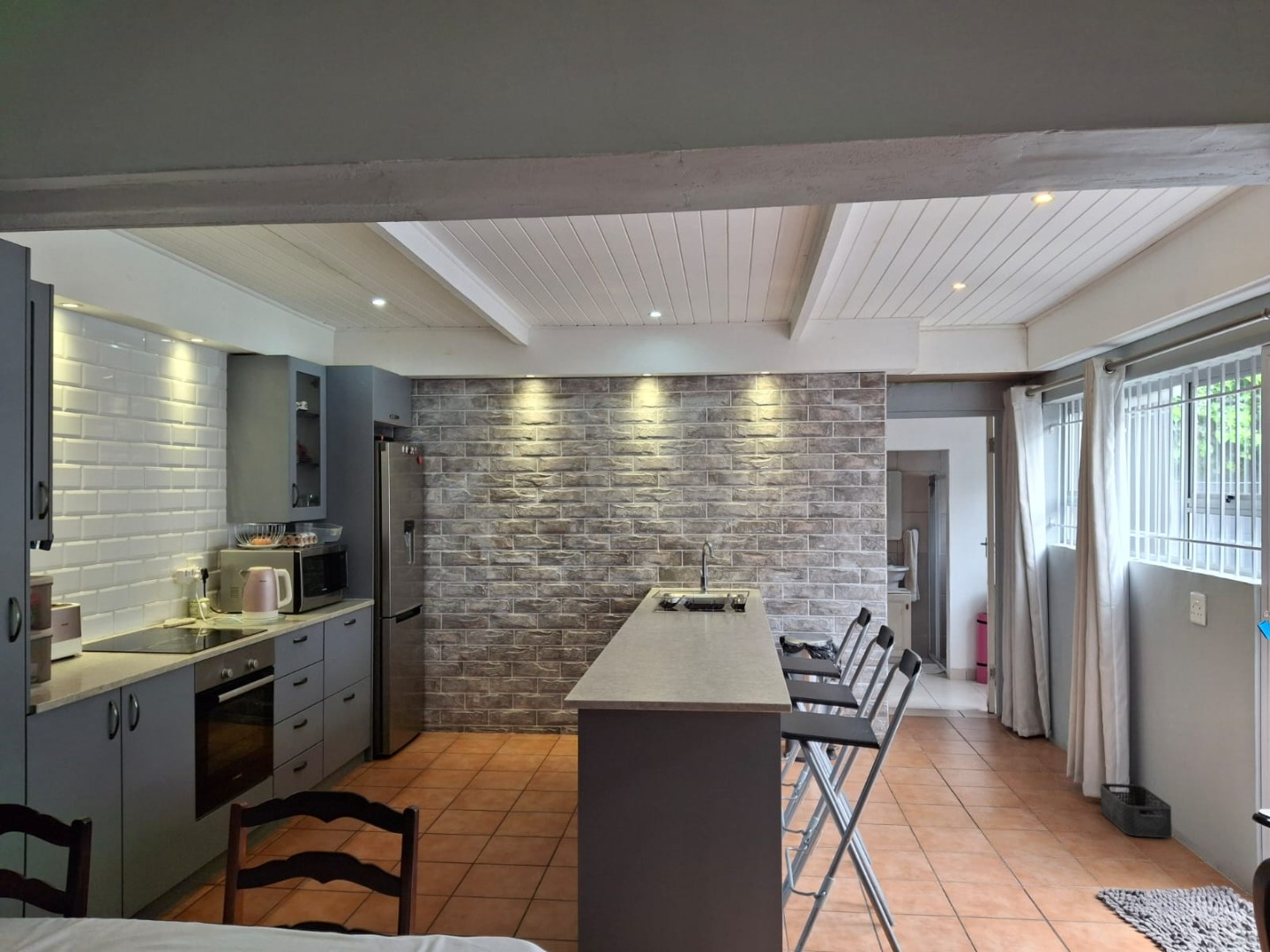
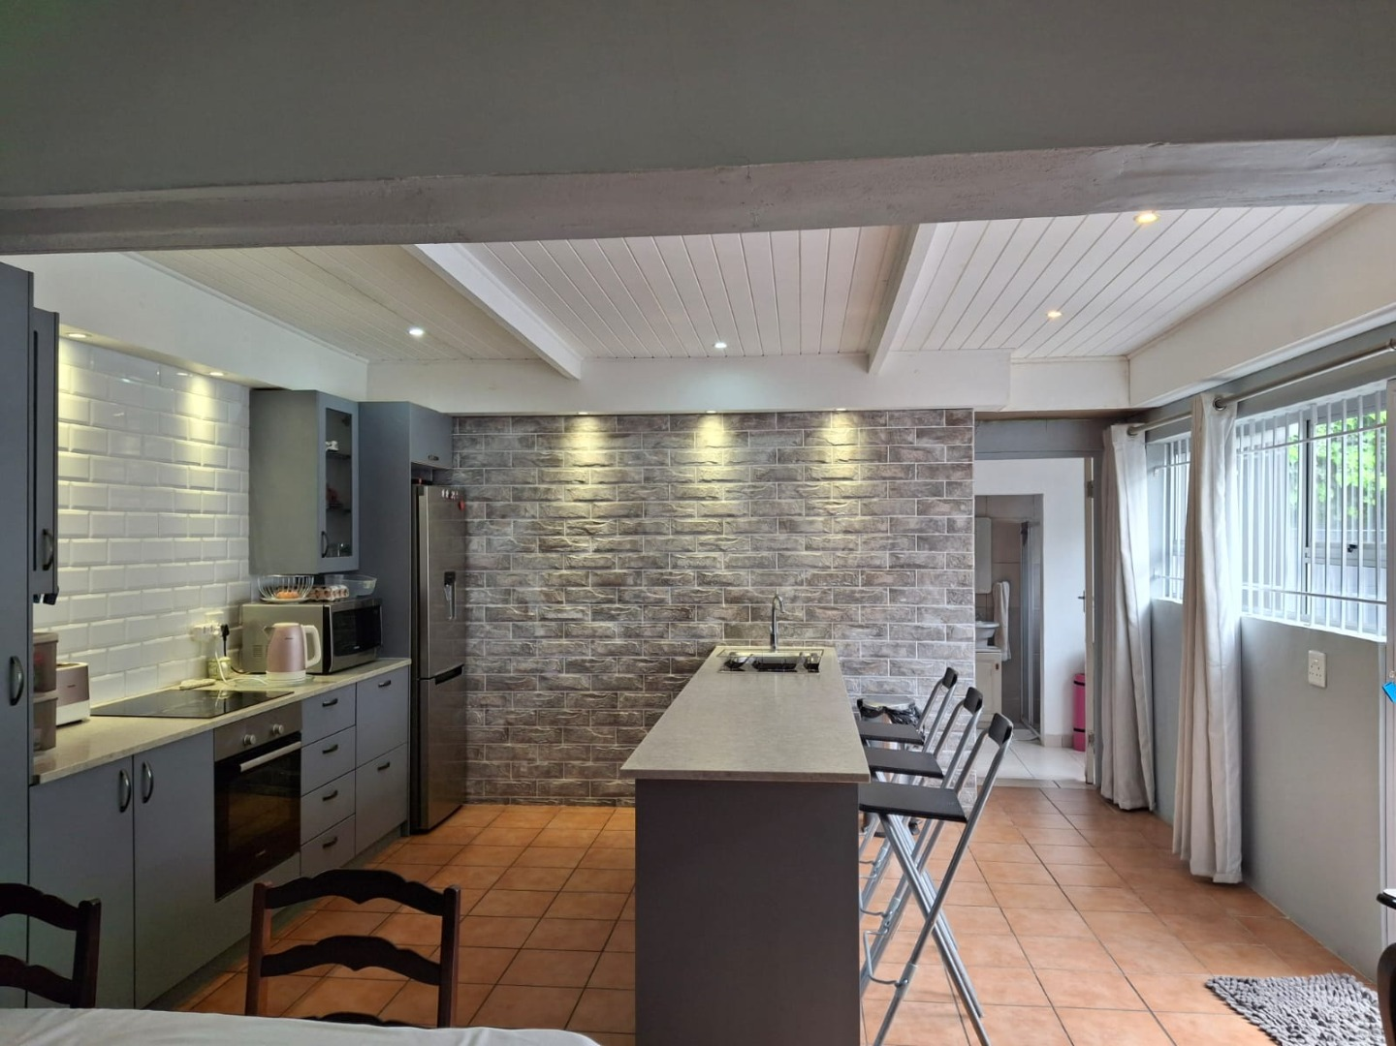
- storage bin (1134, 809)
